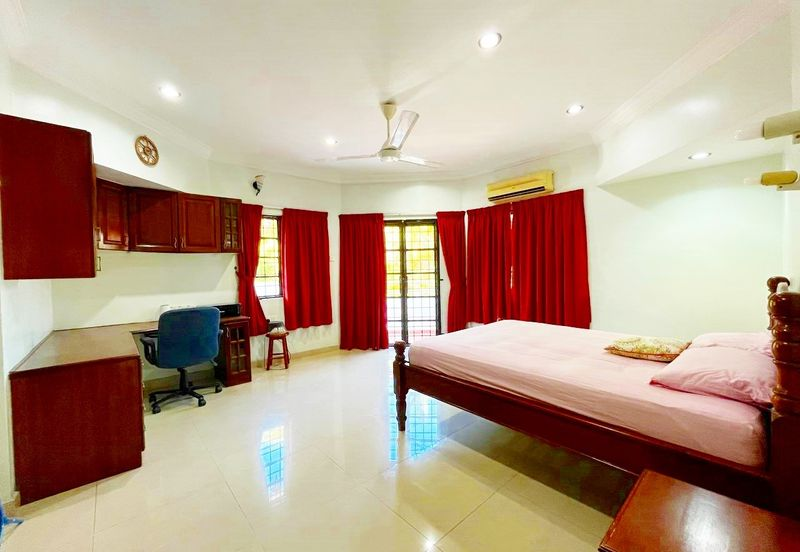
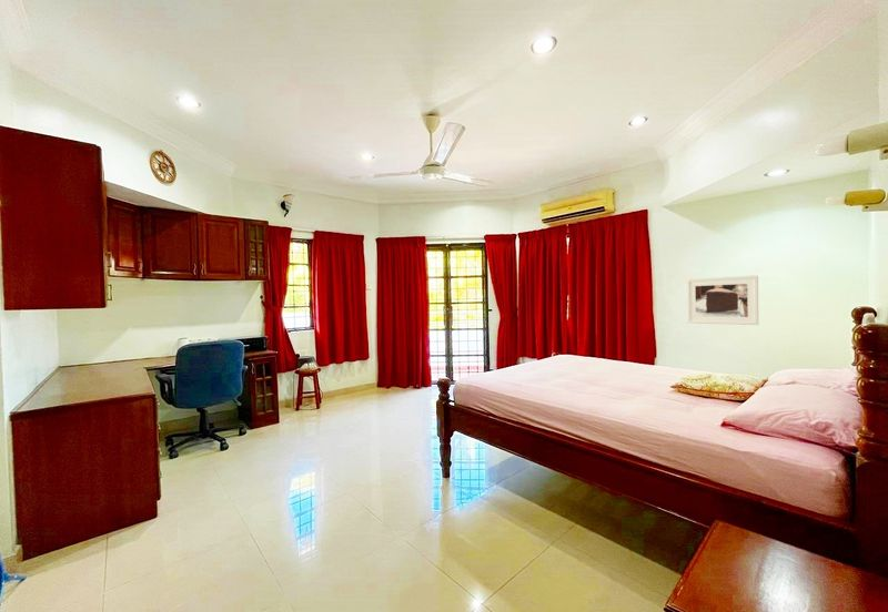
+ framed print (720, 300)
